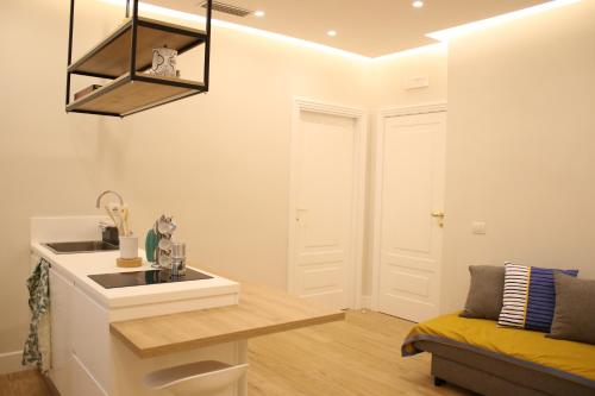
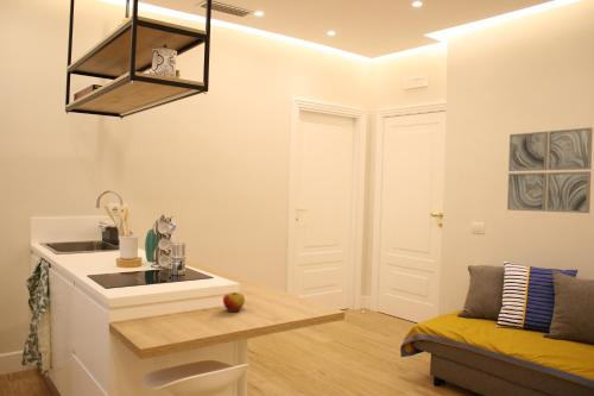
+ apple (233, 301)
+ wall art (548, 172)
